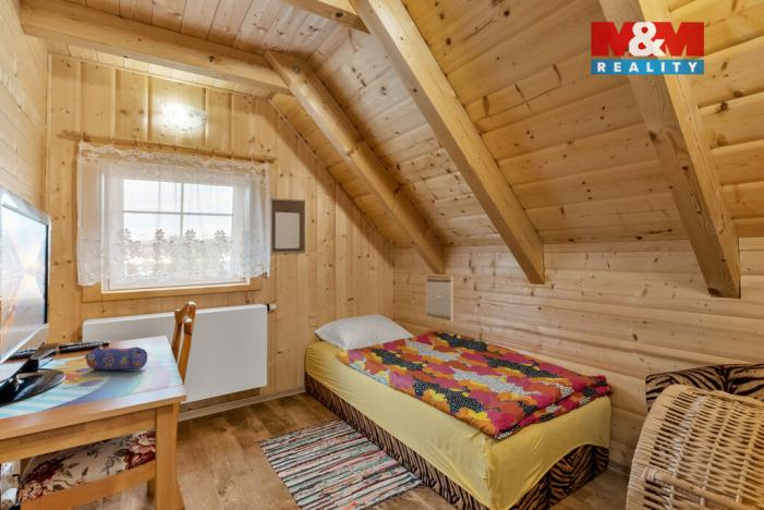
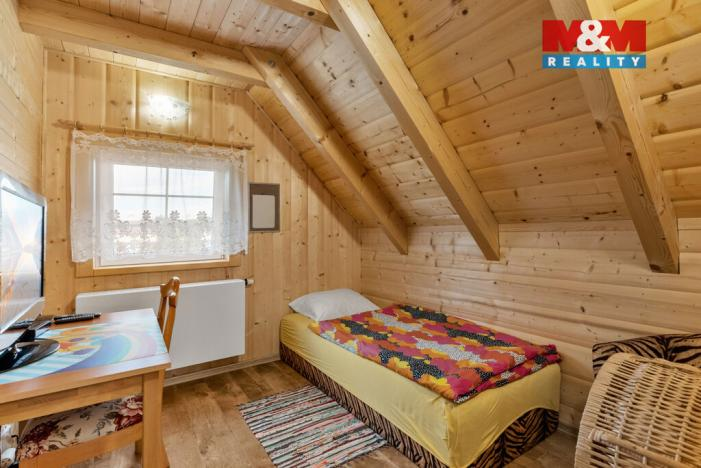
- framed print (439, 296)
- pencil case (117, 357)
